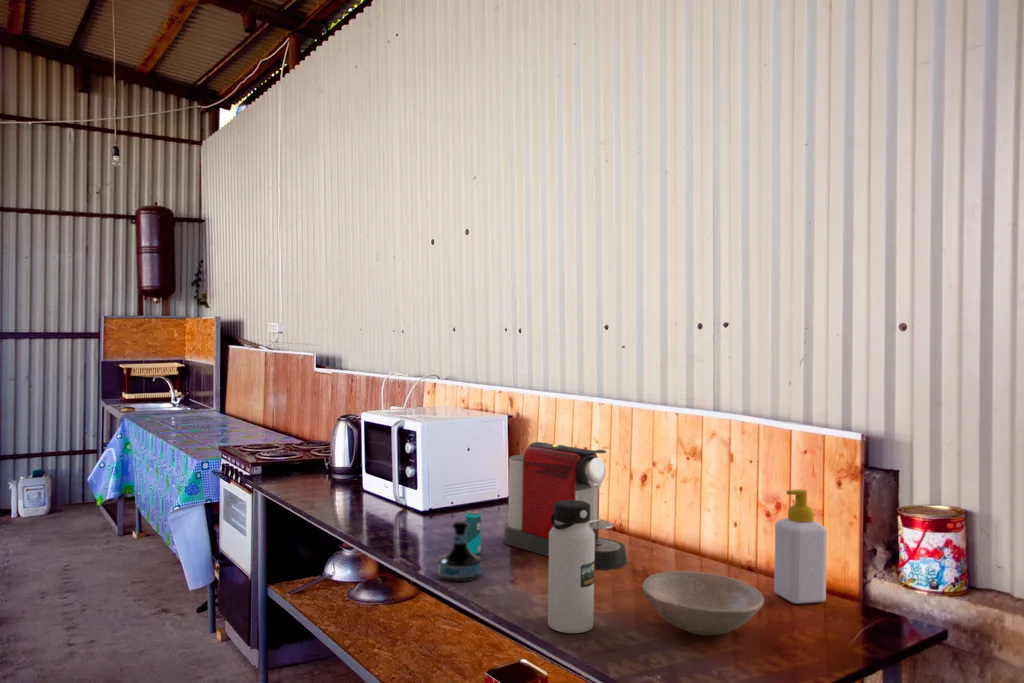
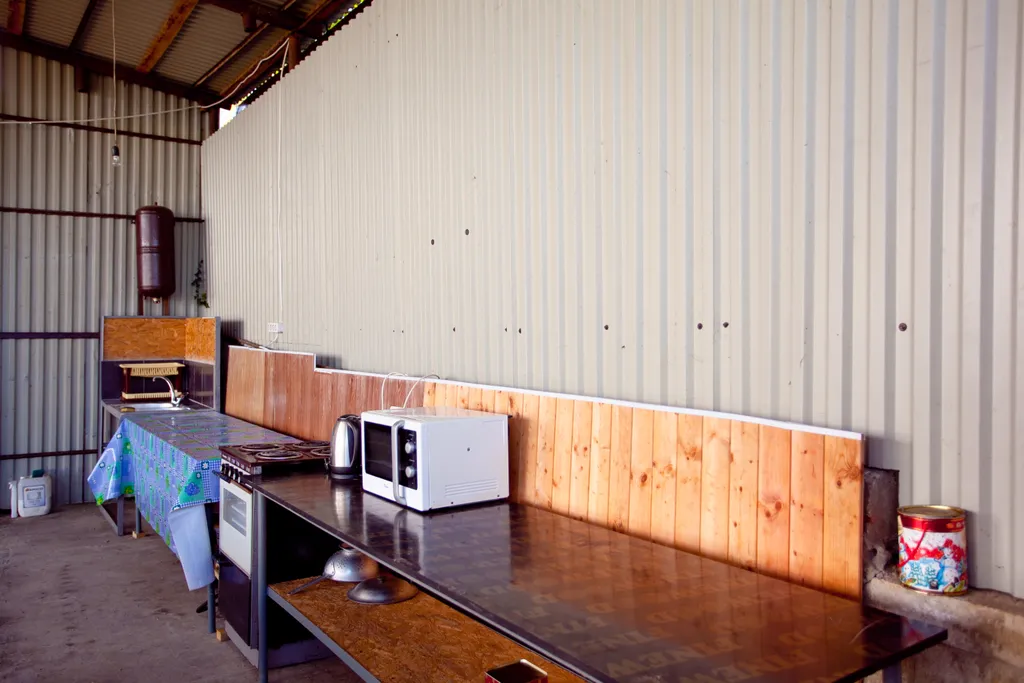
- soap bottle (800, 544)
- tequila bottle (459, 548)
- coffee maker (562, 497)
- water bottle (571, 564)
- beverage can (472, 532)
- bowl (701, 607)
